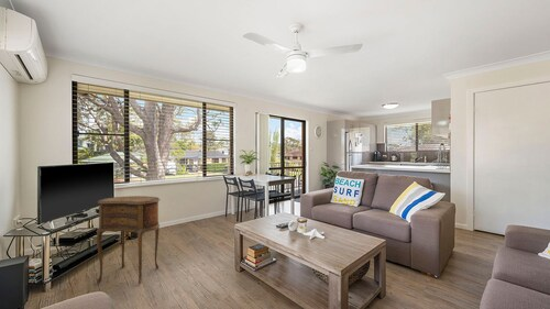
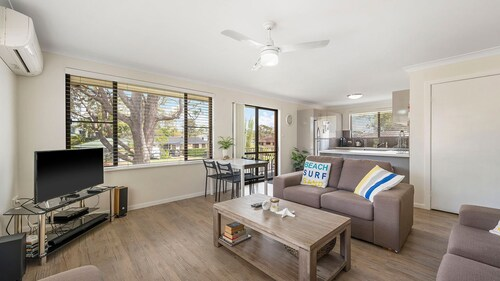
- side table (131, 231)
